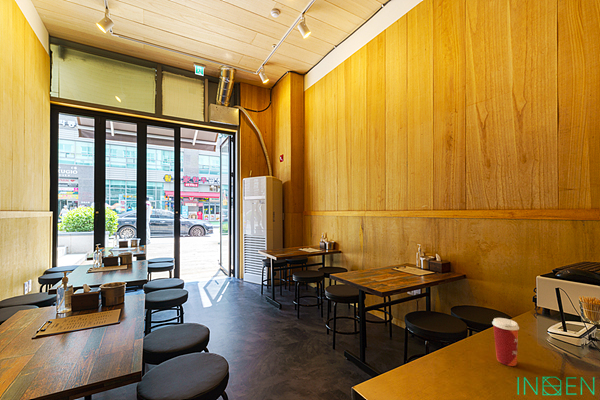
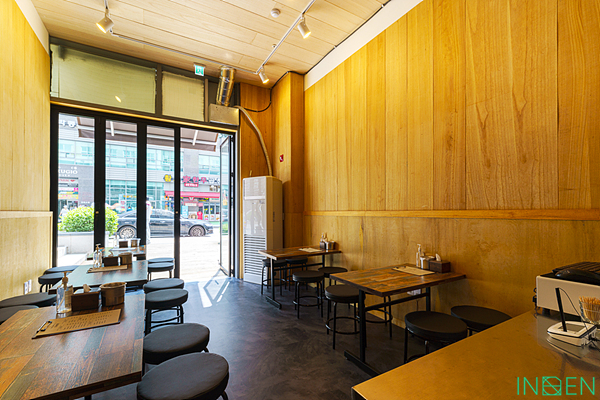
- paper cup (505, 341)
